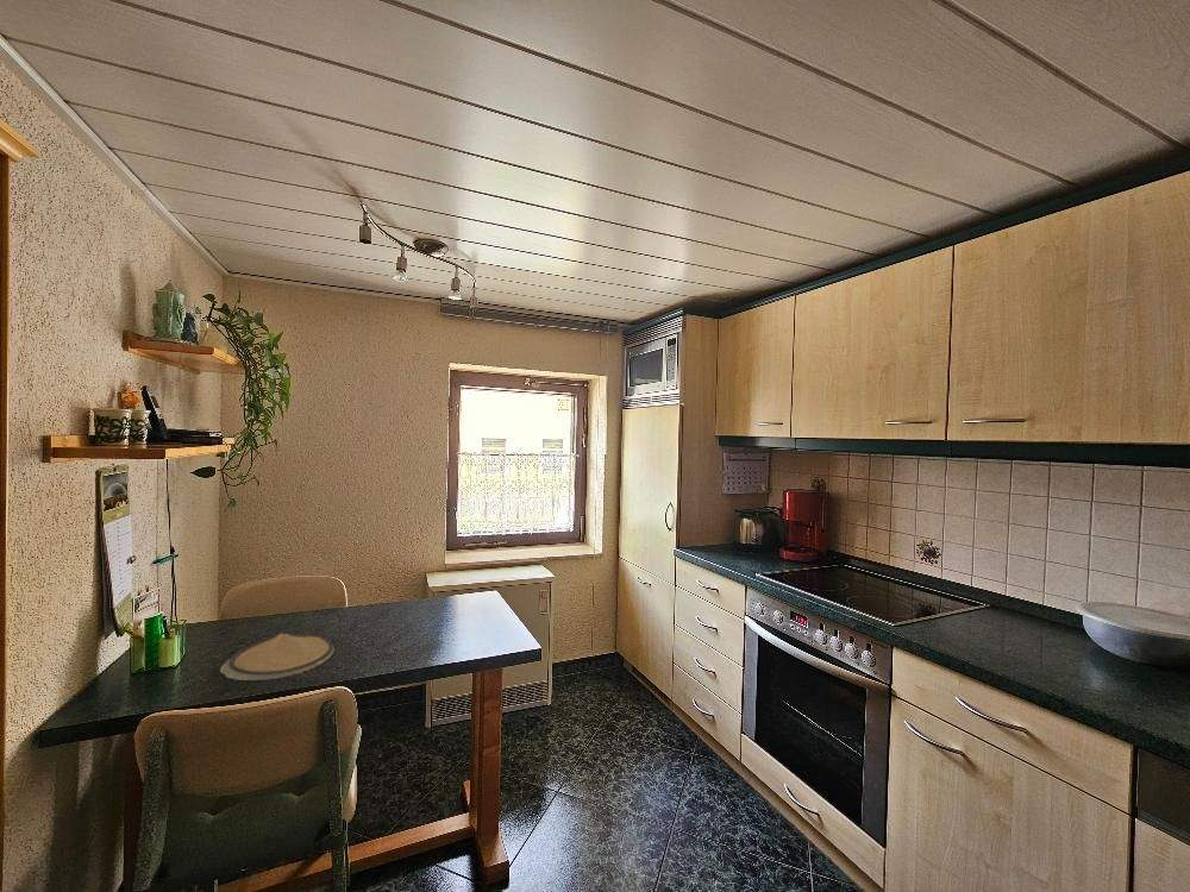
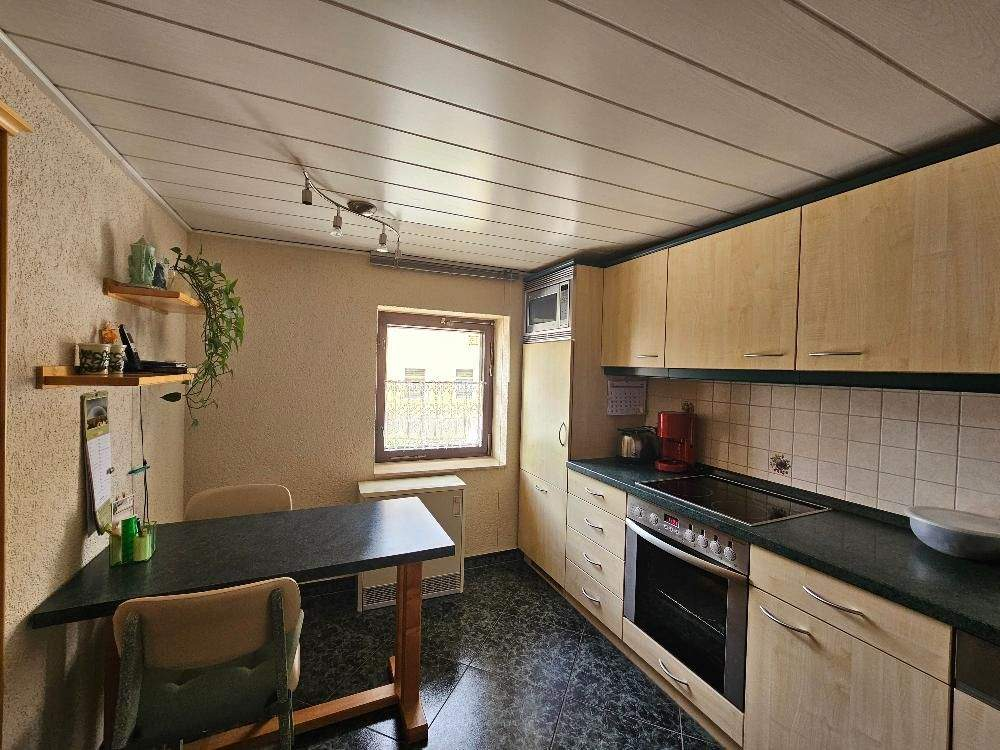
- plate (280, 646)
